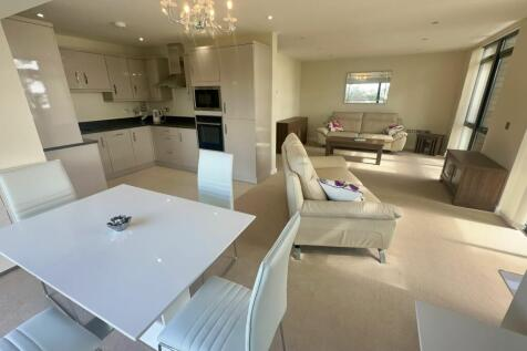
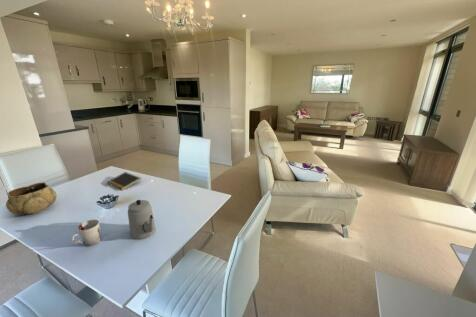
+ decorative bowl (32, 199)
+ notepad (123, 180)
+ teapot (141, 216)
+ cup (87, 235)
